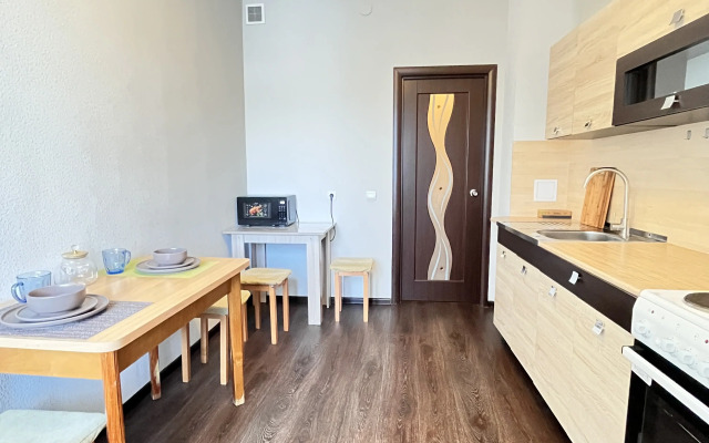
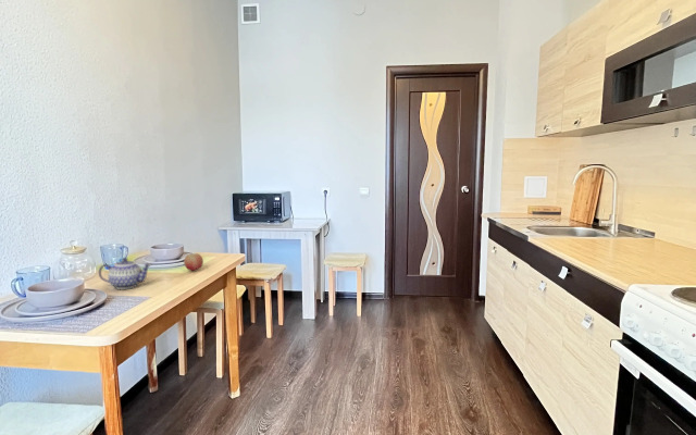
+ fruit (194, 262)
+ teapot (125, 272)
